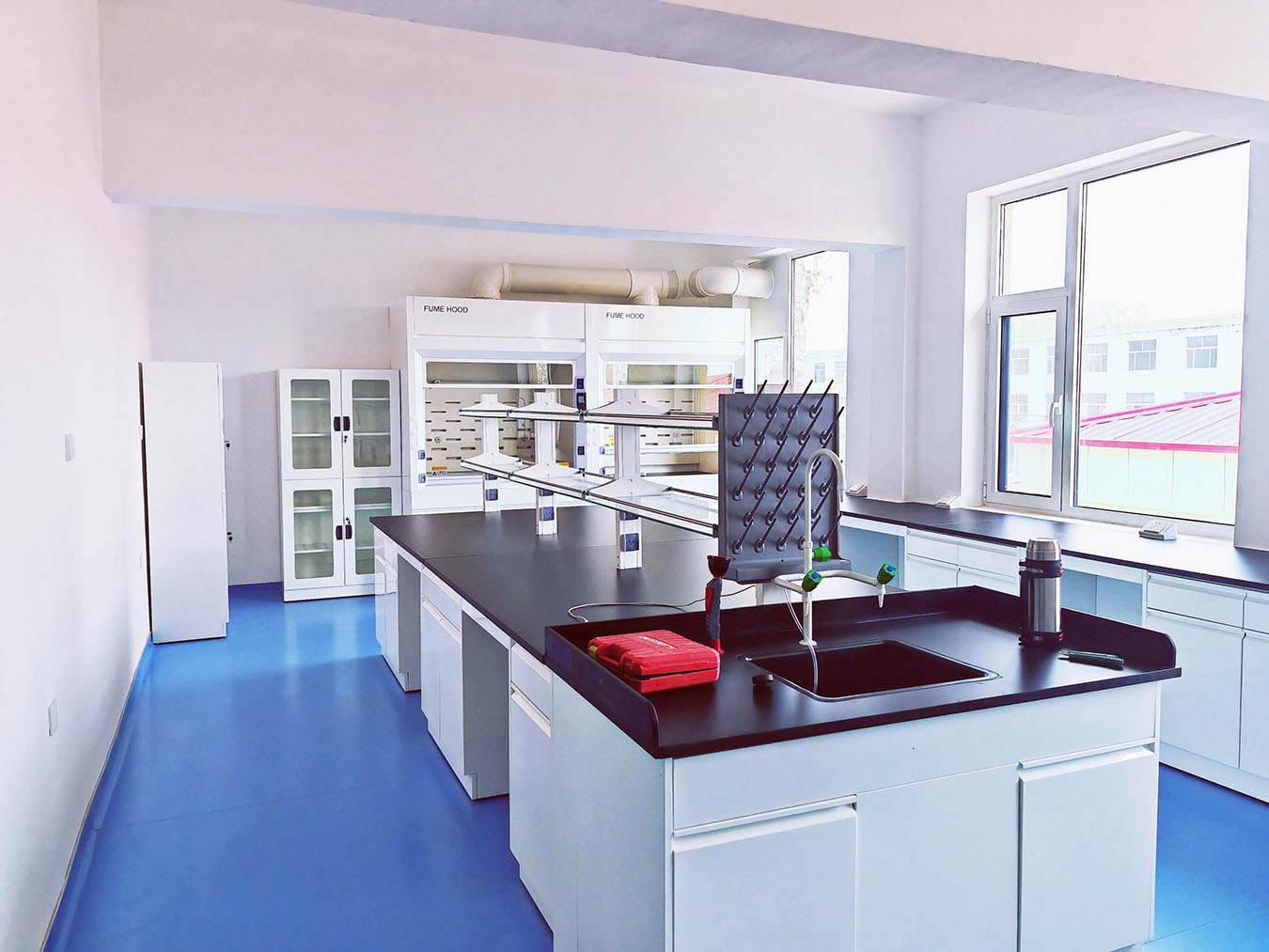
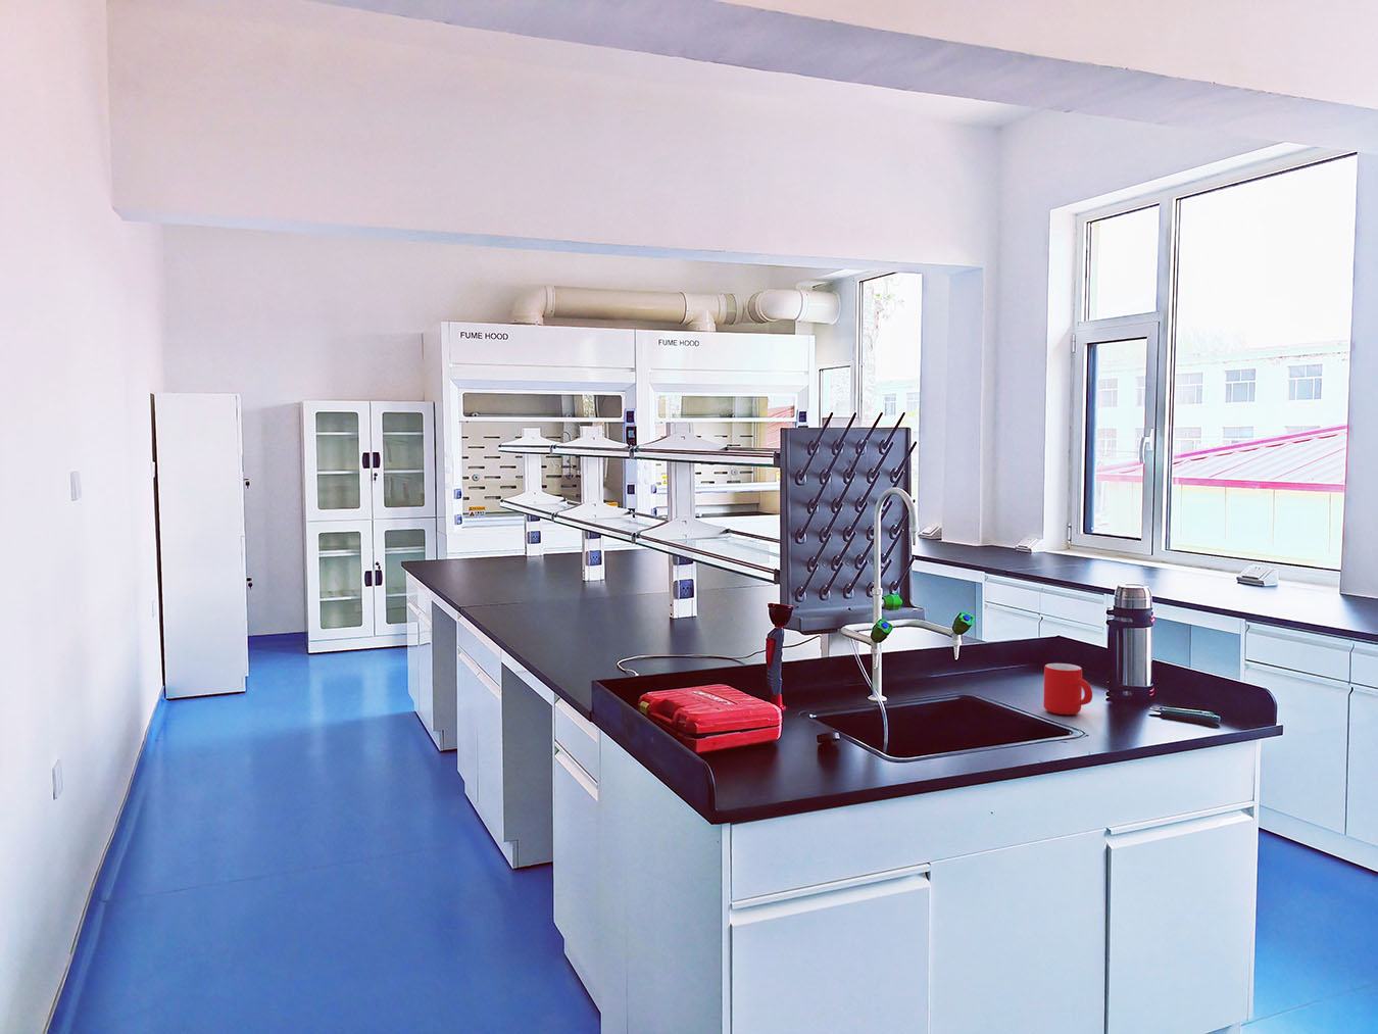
+ mug (1070, 691)
